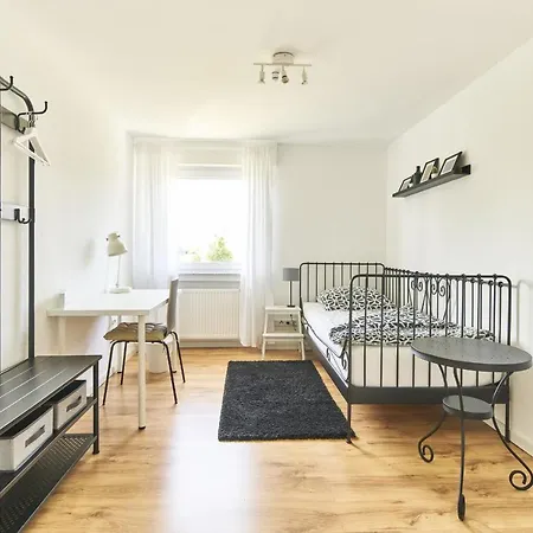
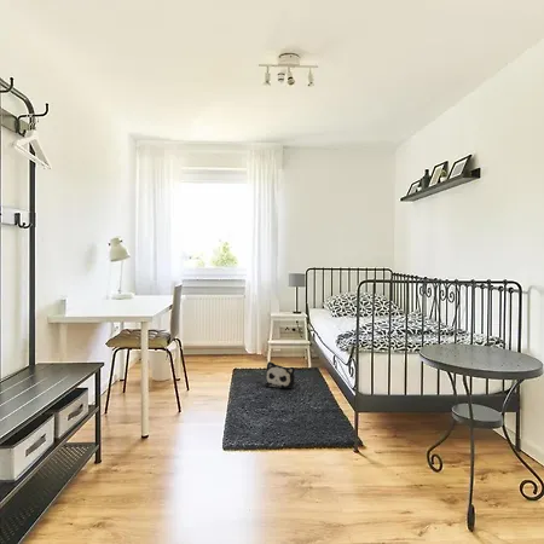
+ plush toy (282, 372)
